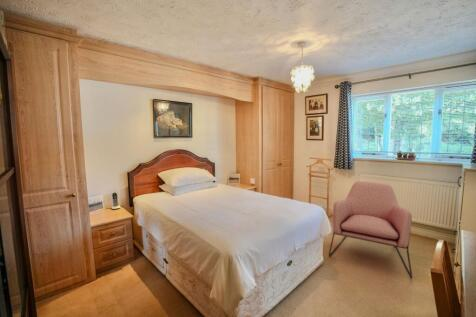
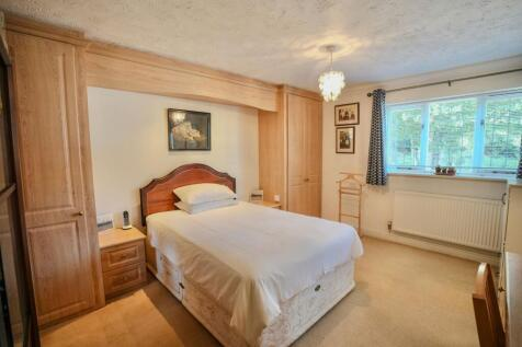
- armchair (369, 220)
